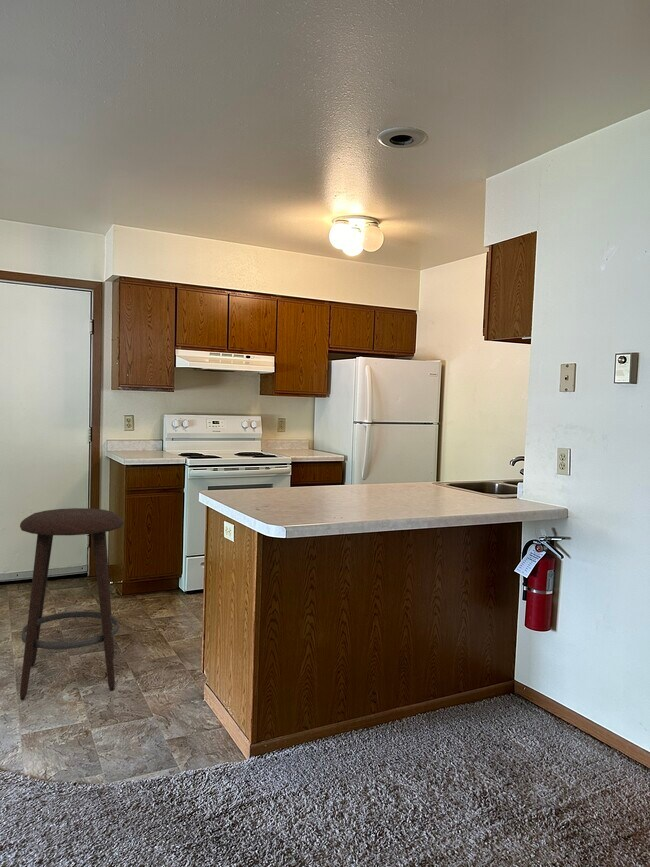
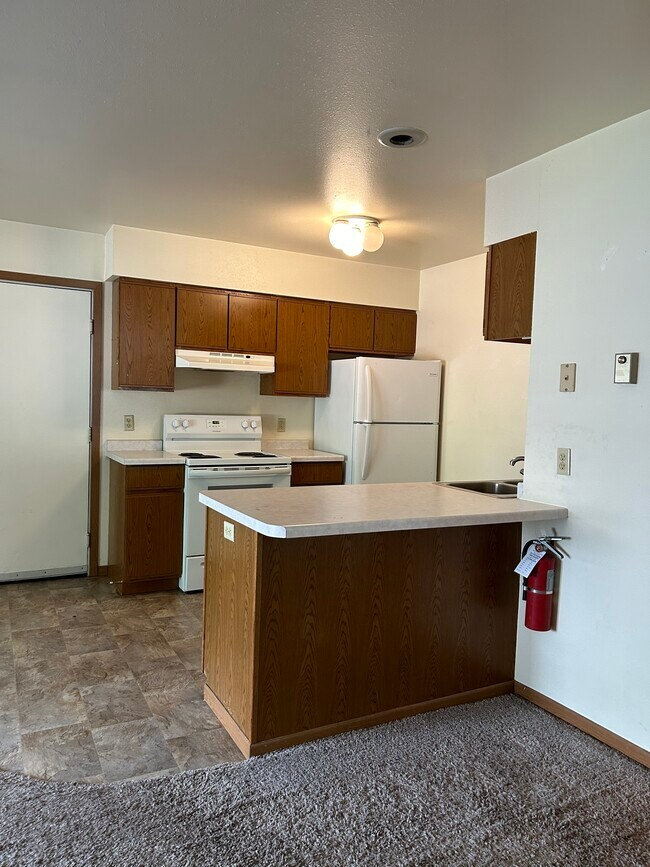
- stool (71, 612)
